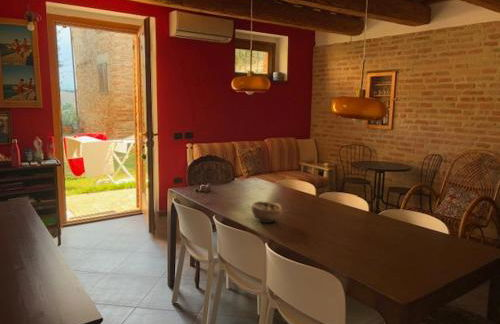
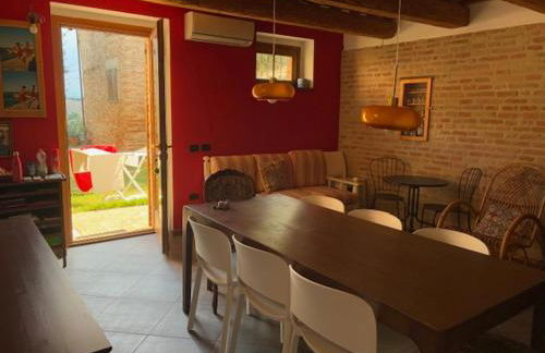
- bowl (266, 211)
